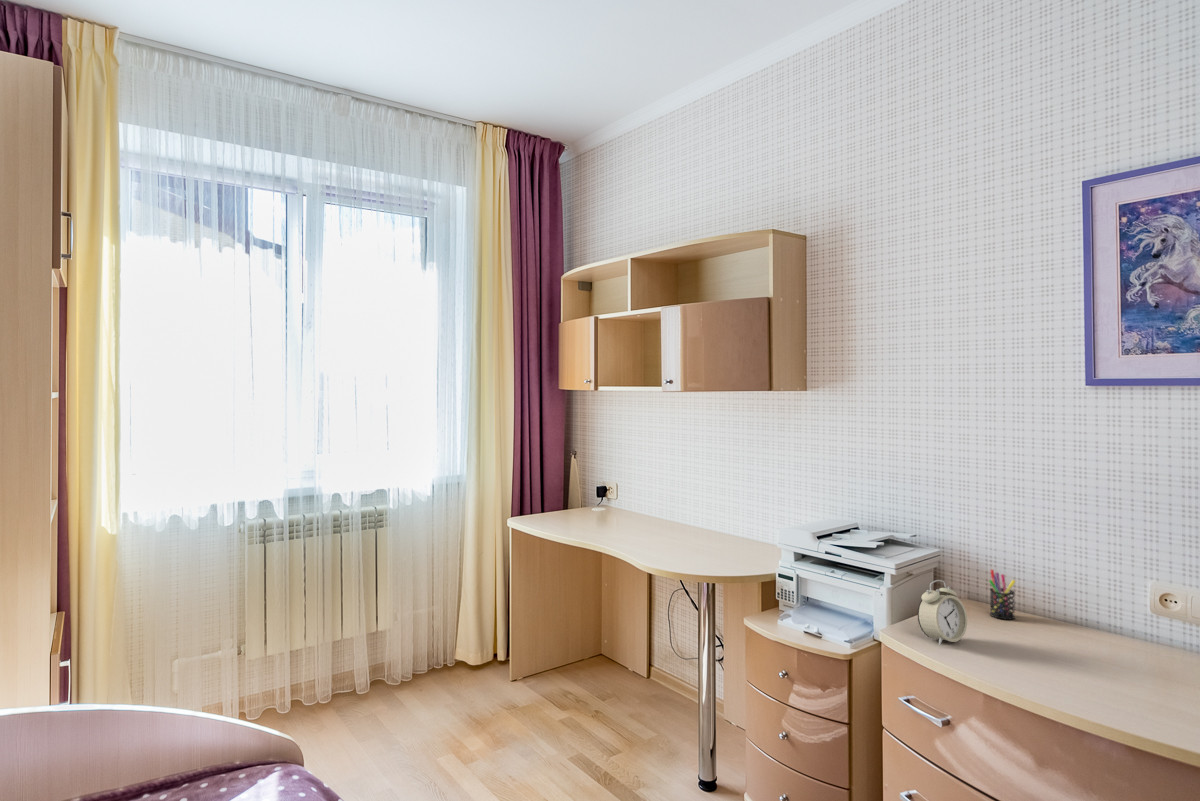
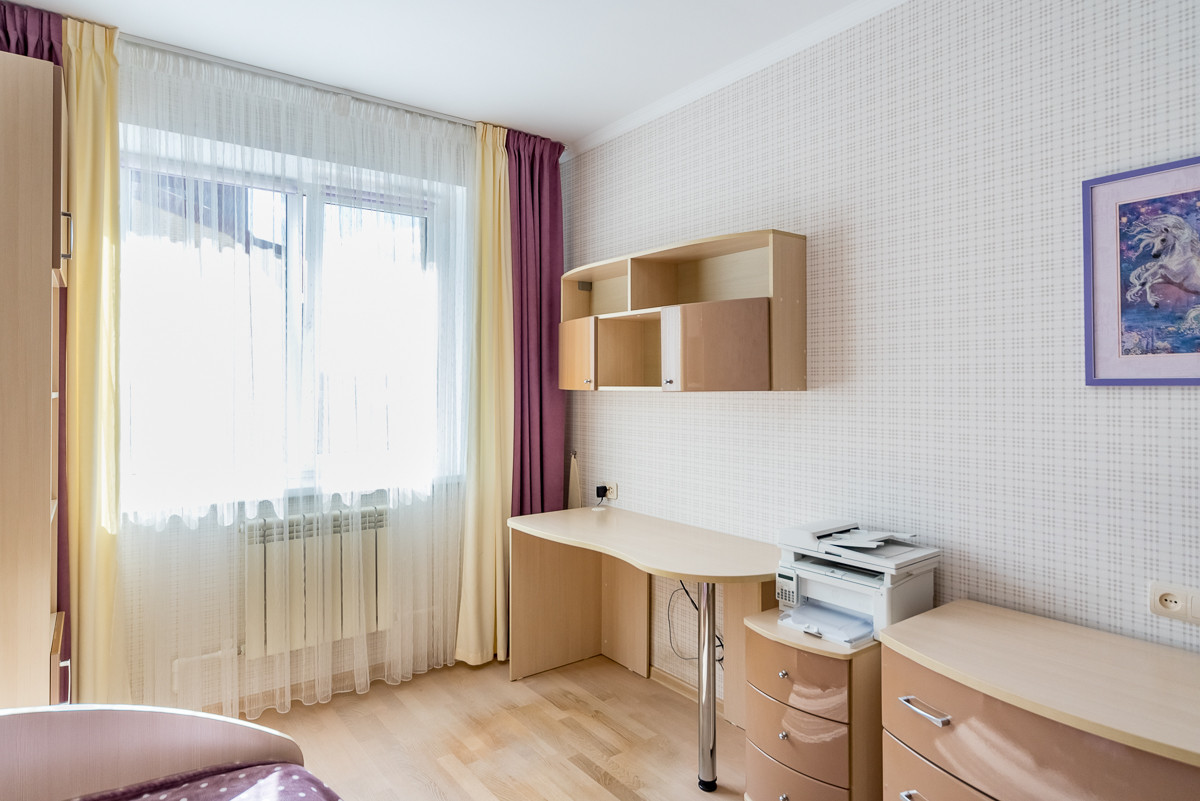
- alarm clock (942, 611)
- pen holder (999, 593)
